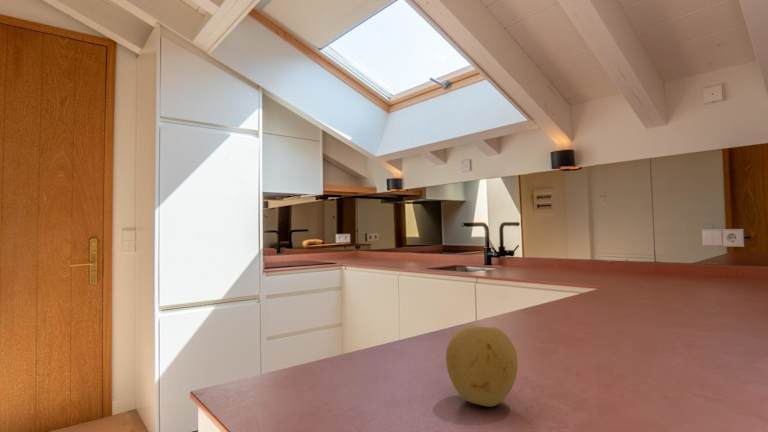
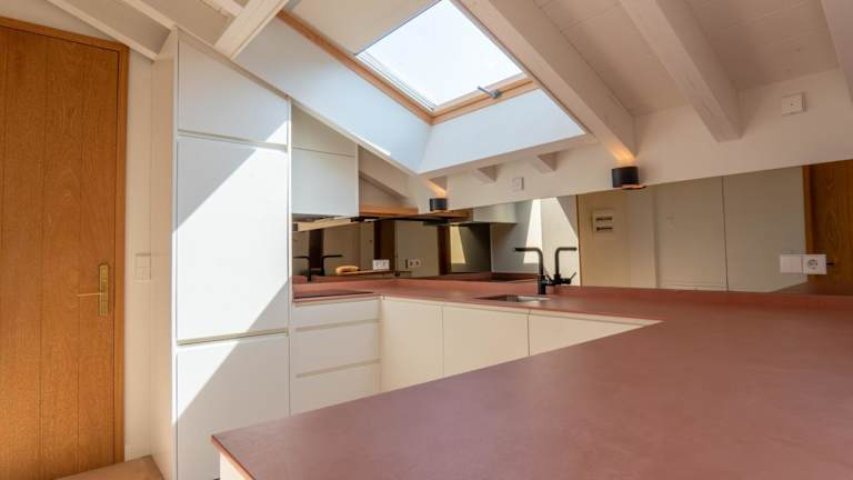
- fruit (481, 362)
